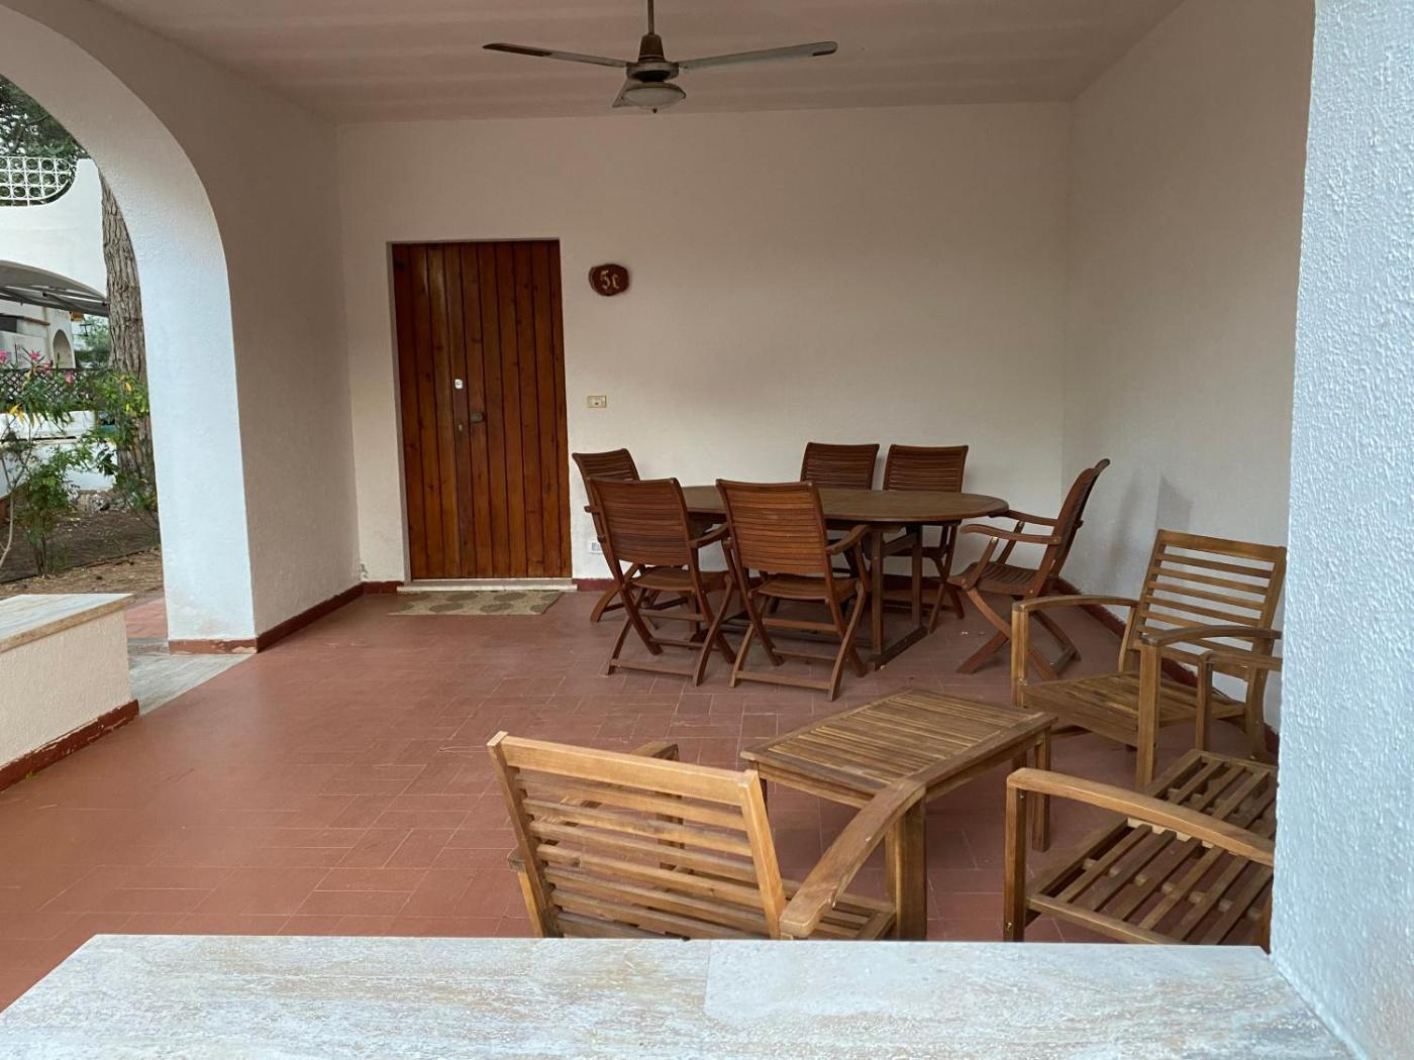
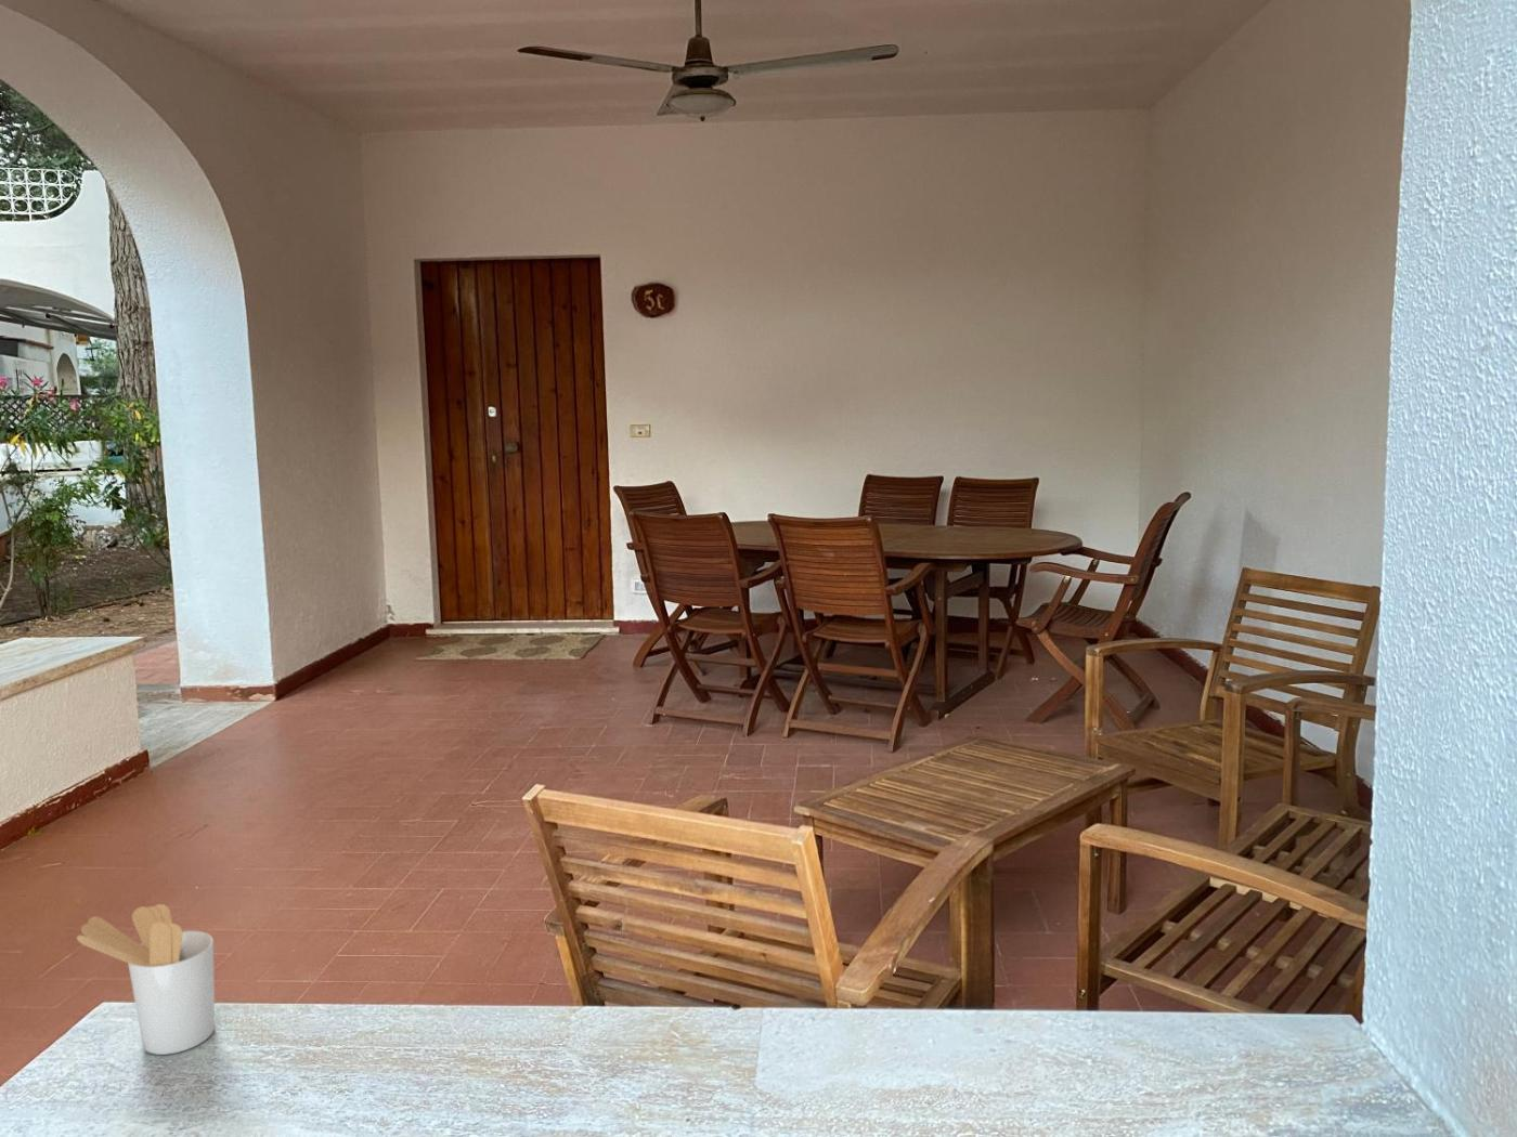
+ utensil holder (149, 976)
